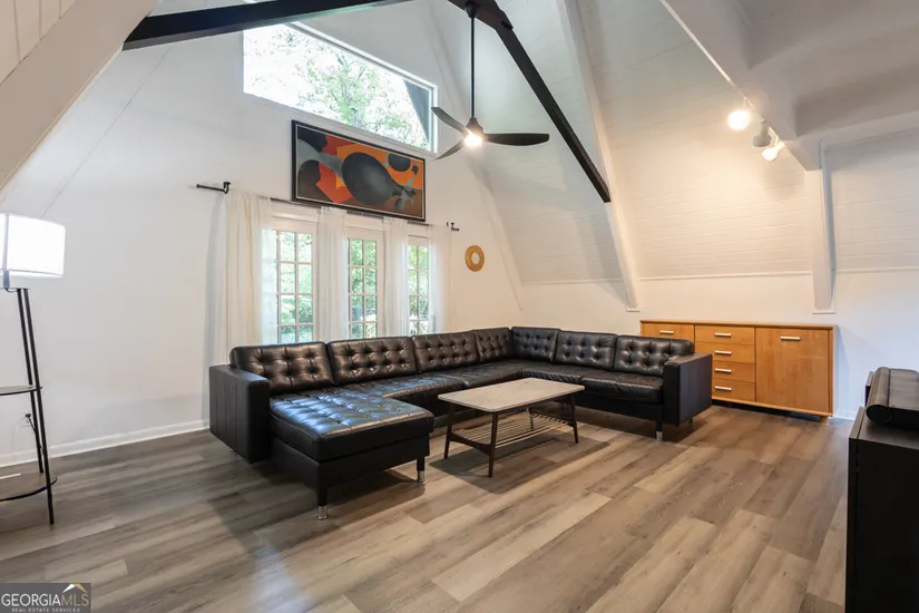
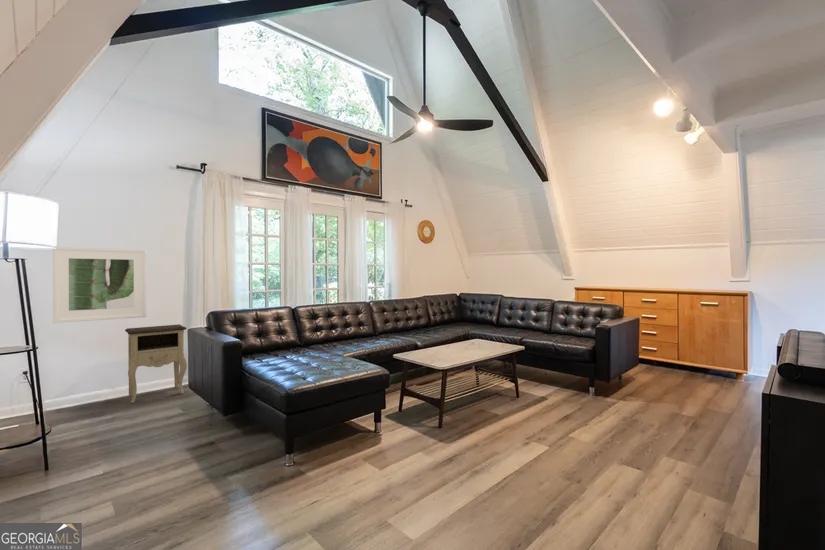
+ nightstand (156, 361)
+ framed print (102, 284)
